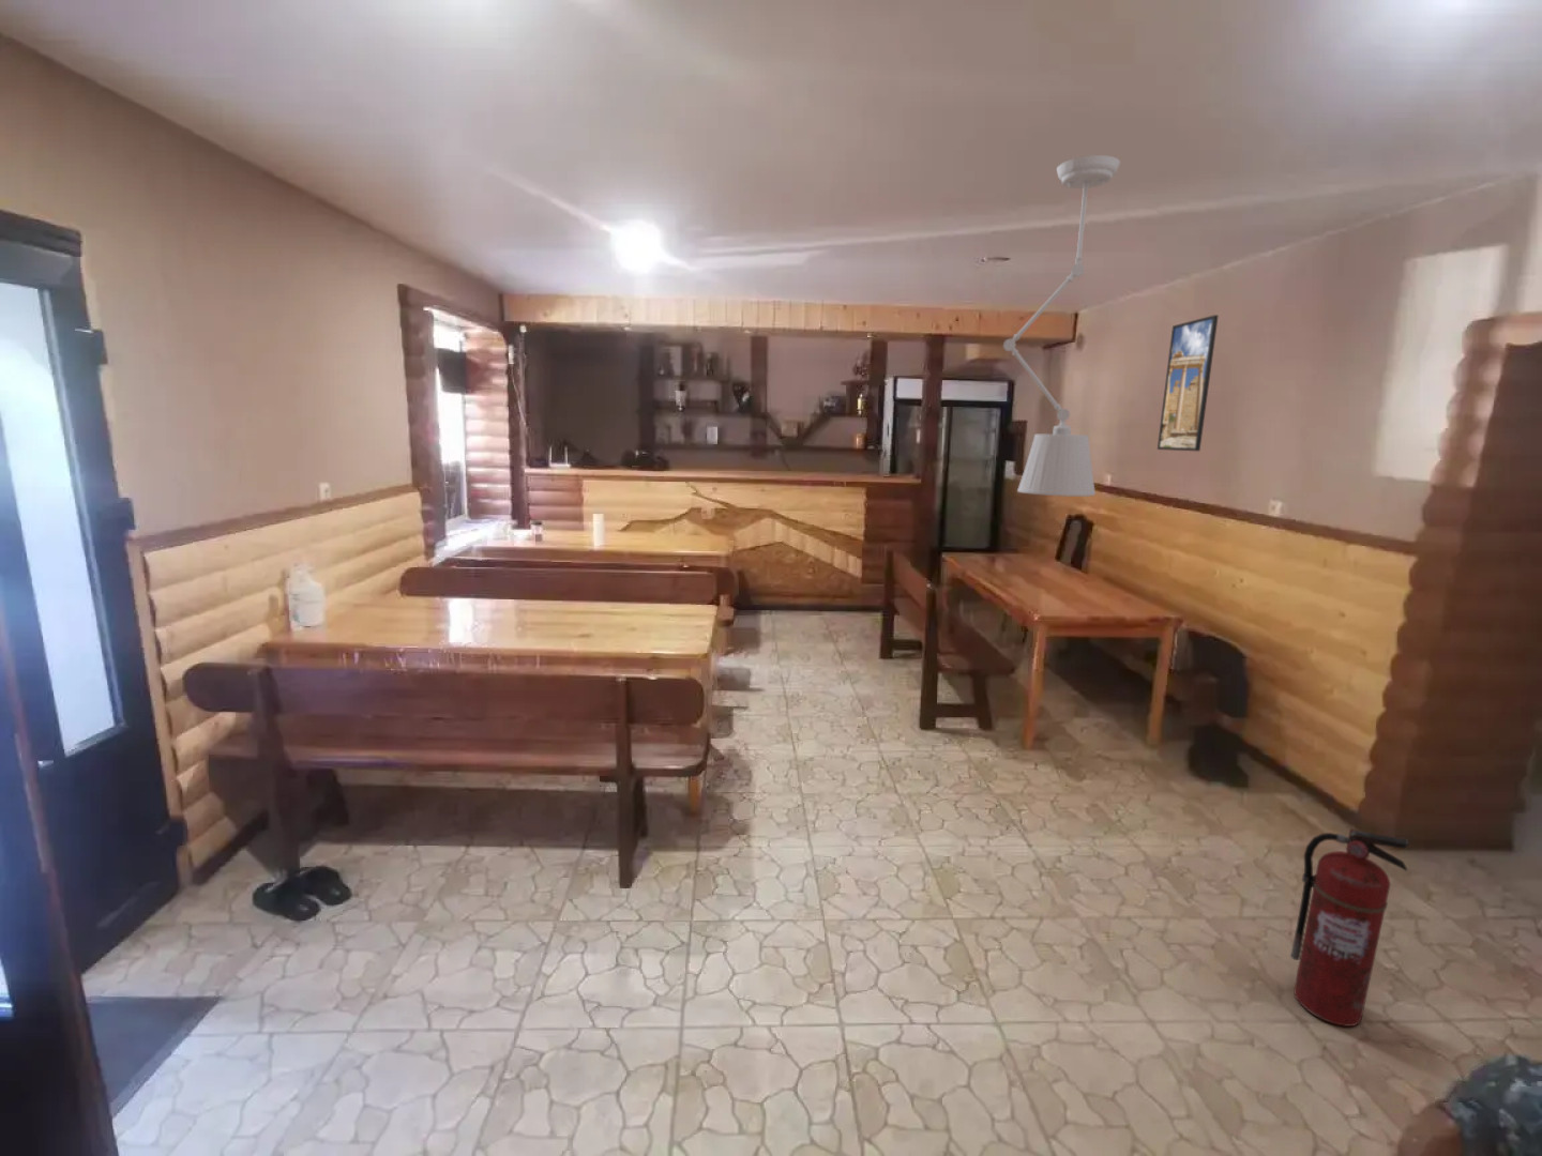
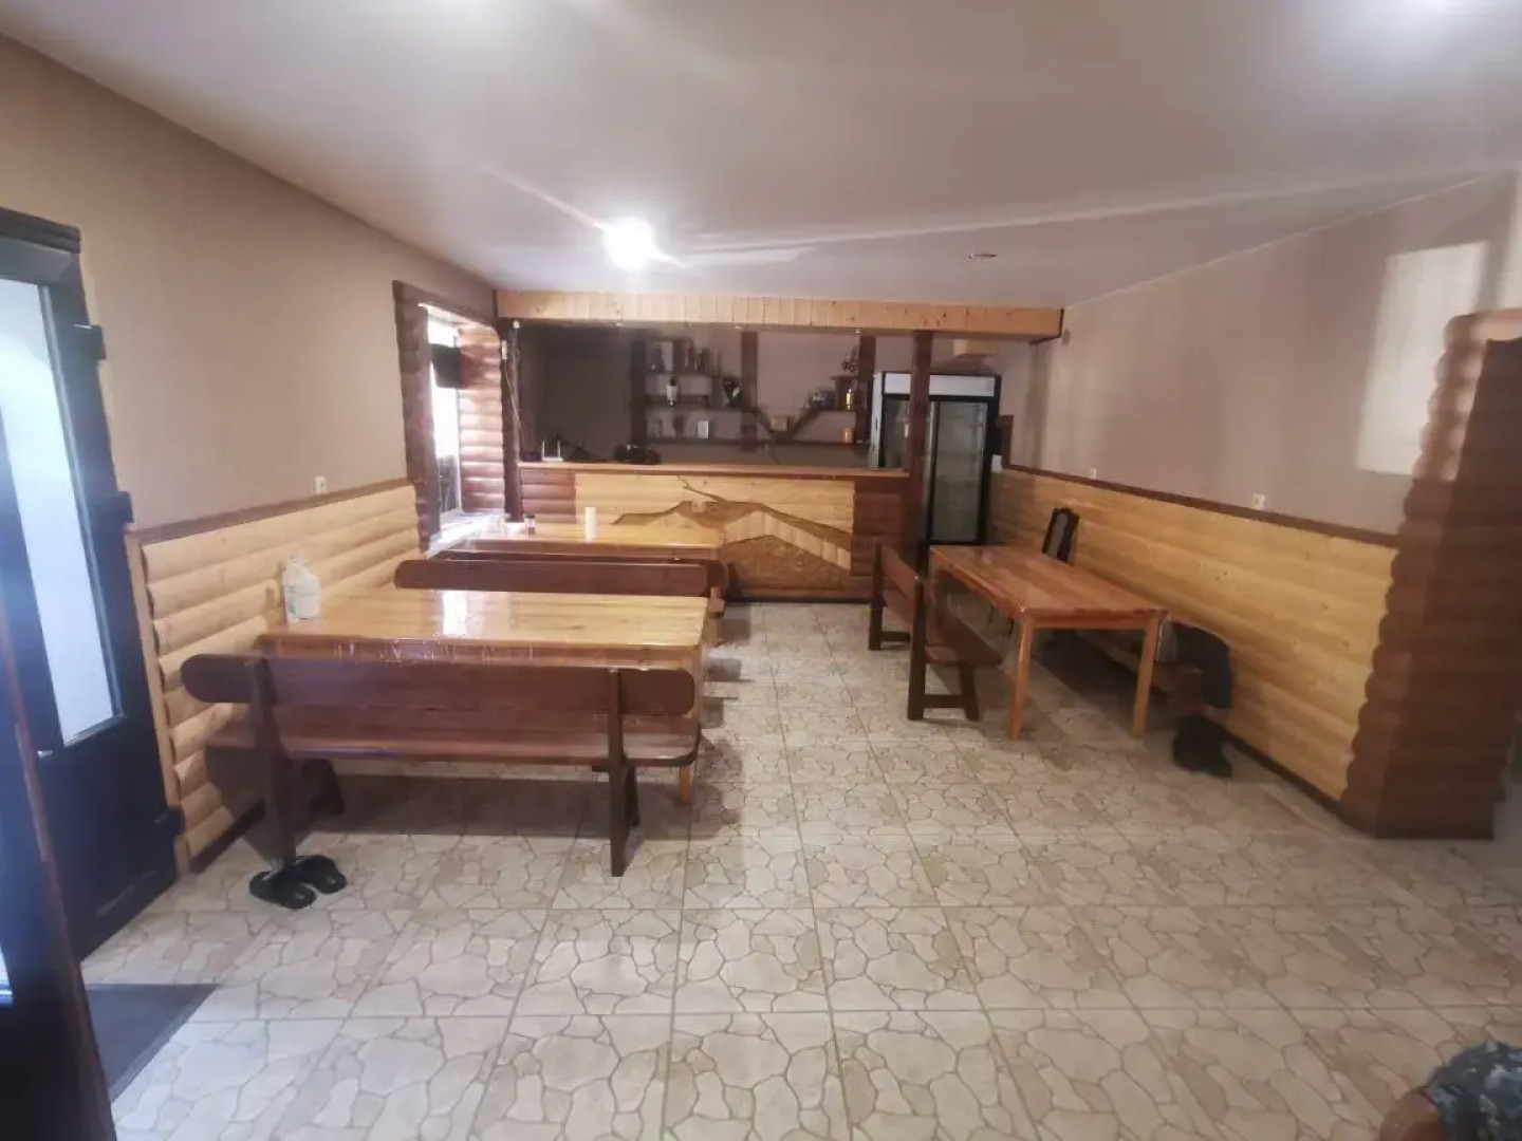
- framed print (1185, 386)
- fire extinguisher (1342, 918)
- pendant lamp (1037, 317)
